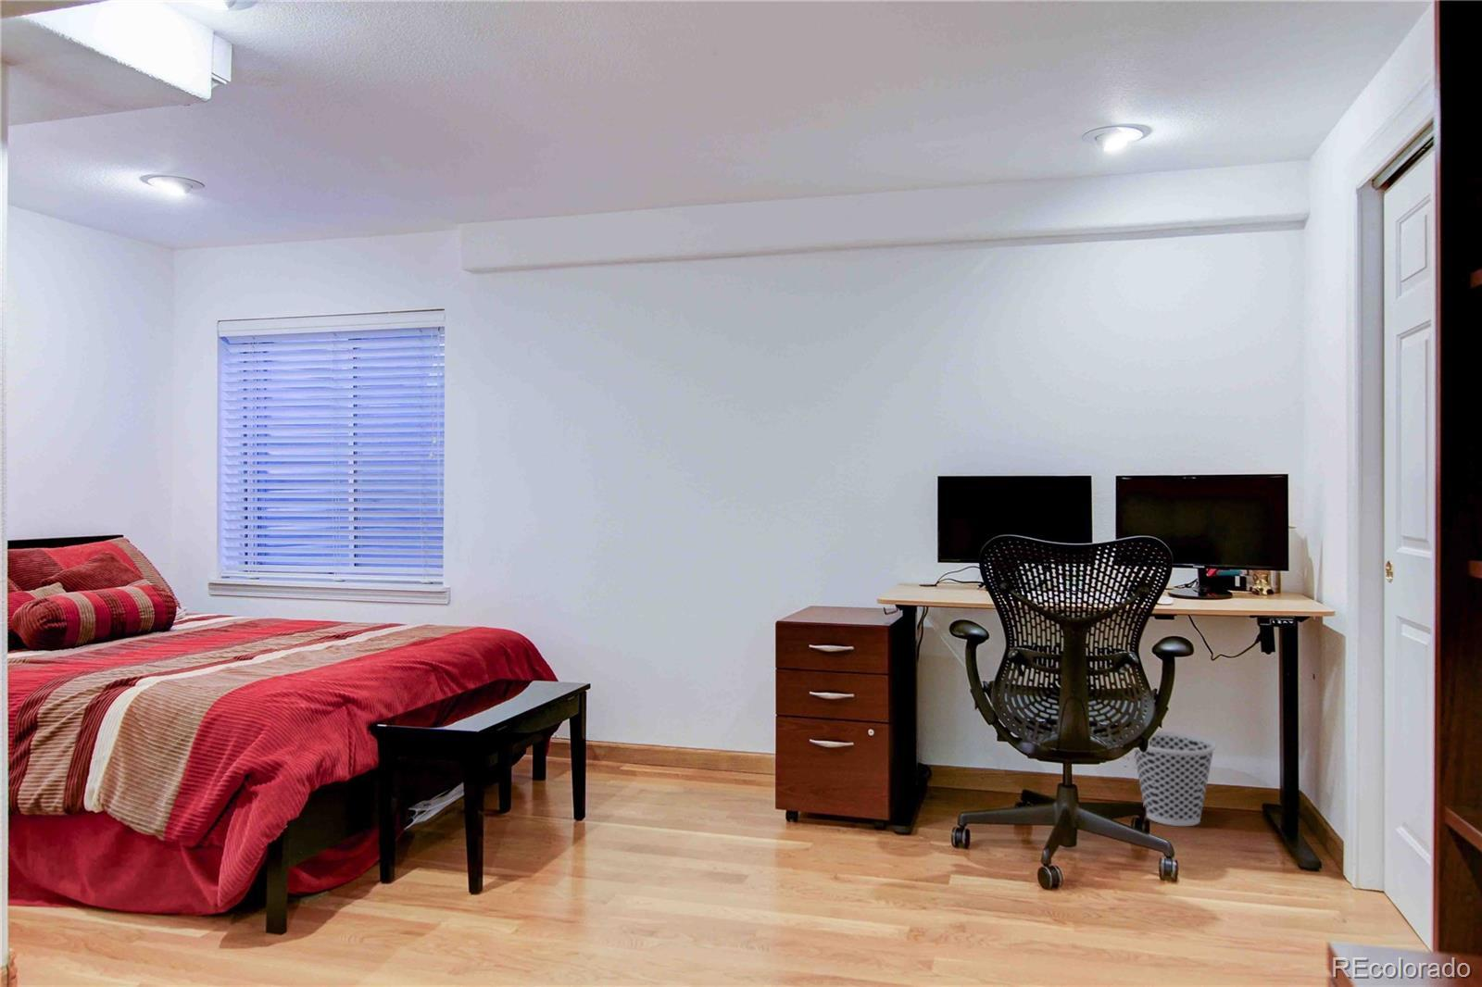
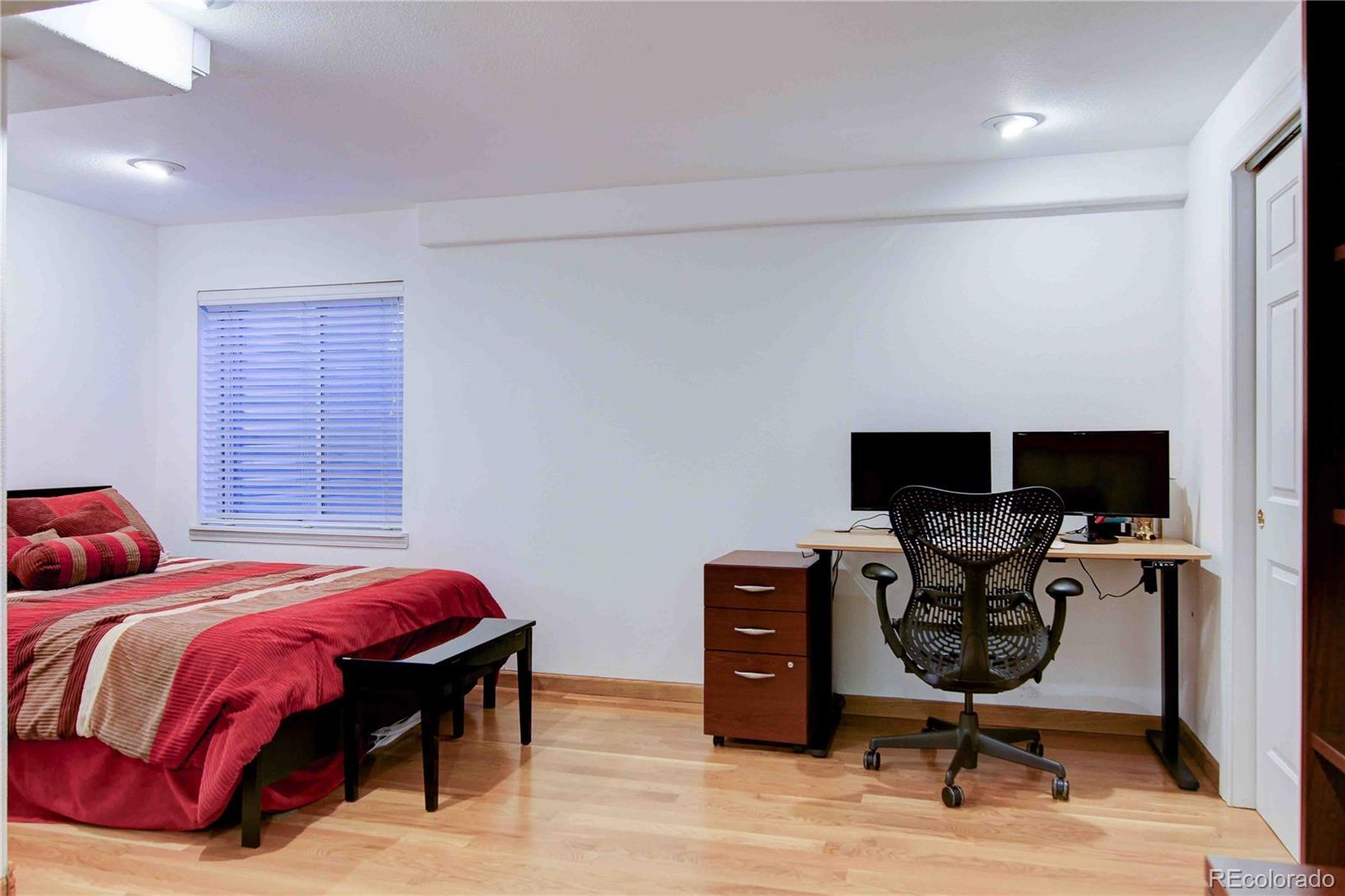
- wastebasket (1171, 779)
